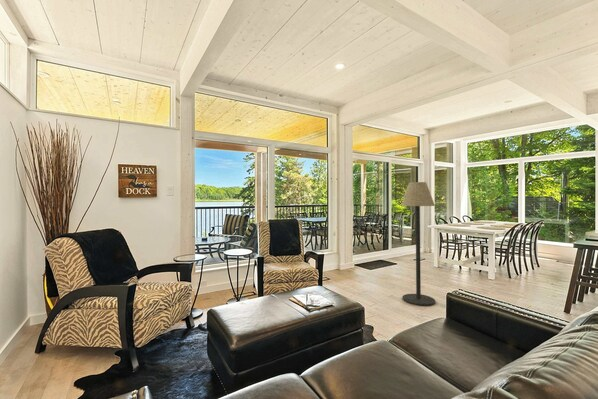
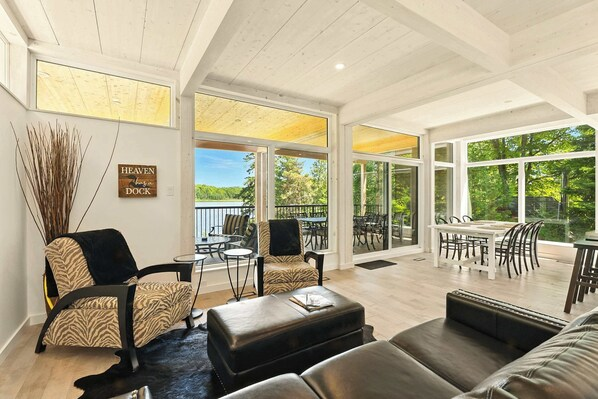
- floor lamp (418, 241)
